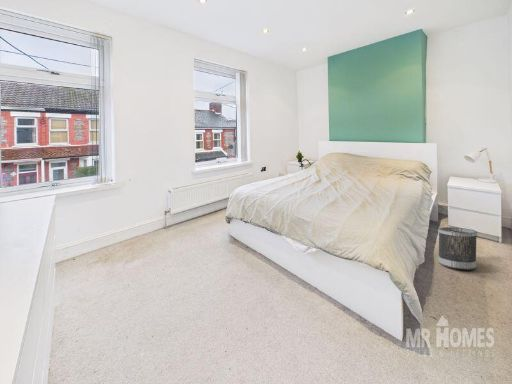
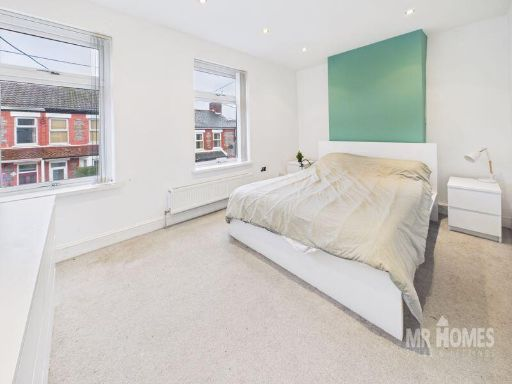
- wastebasket (456, 247)
